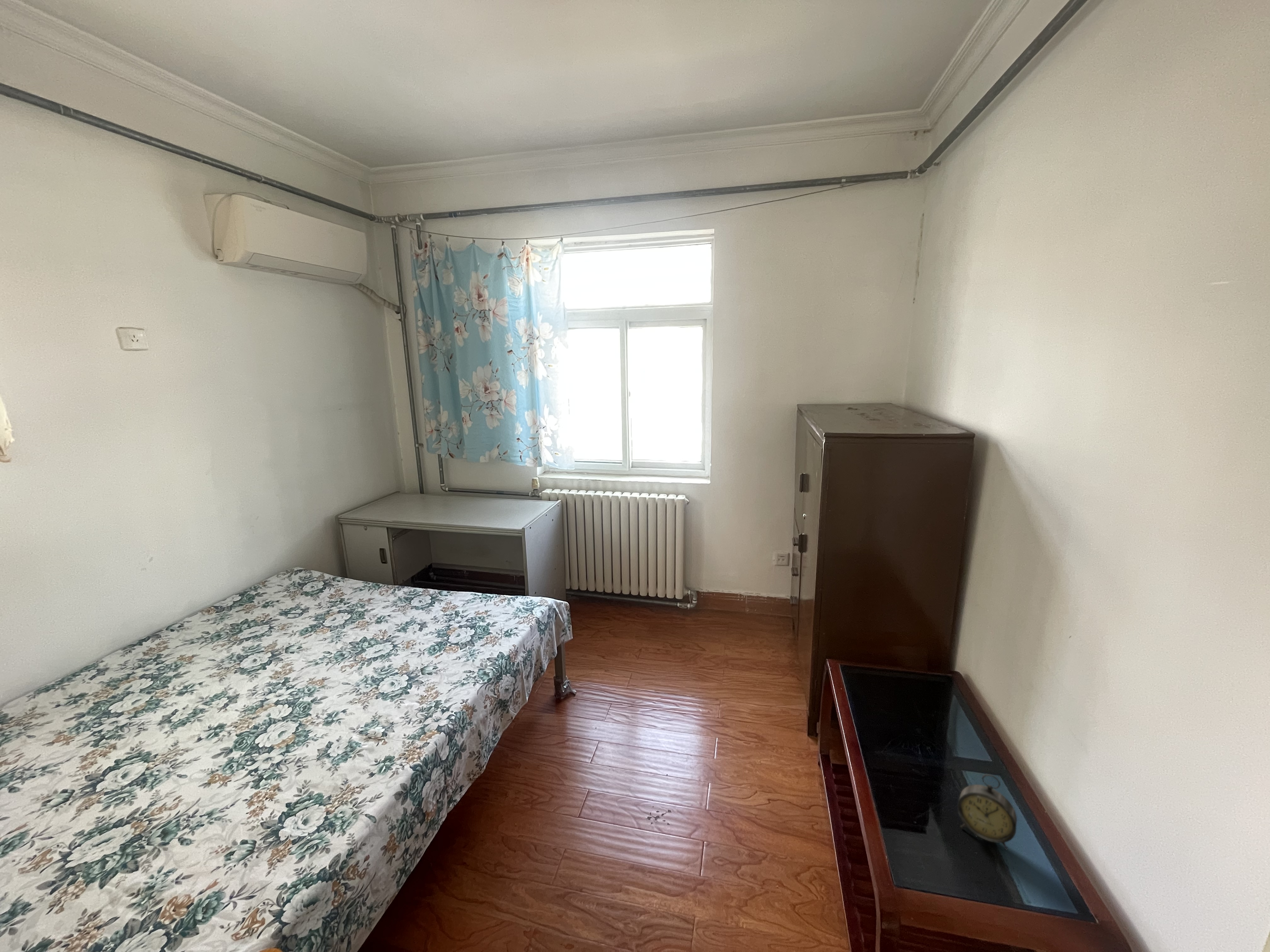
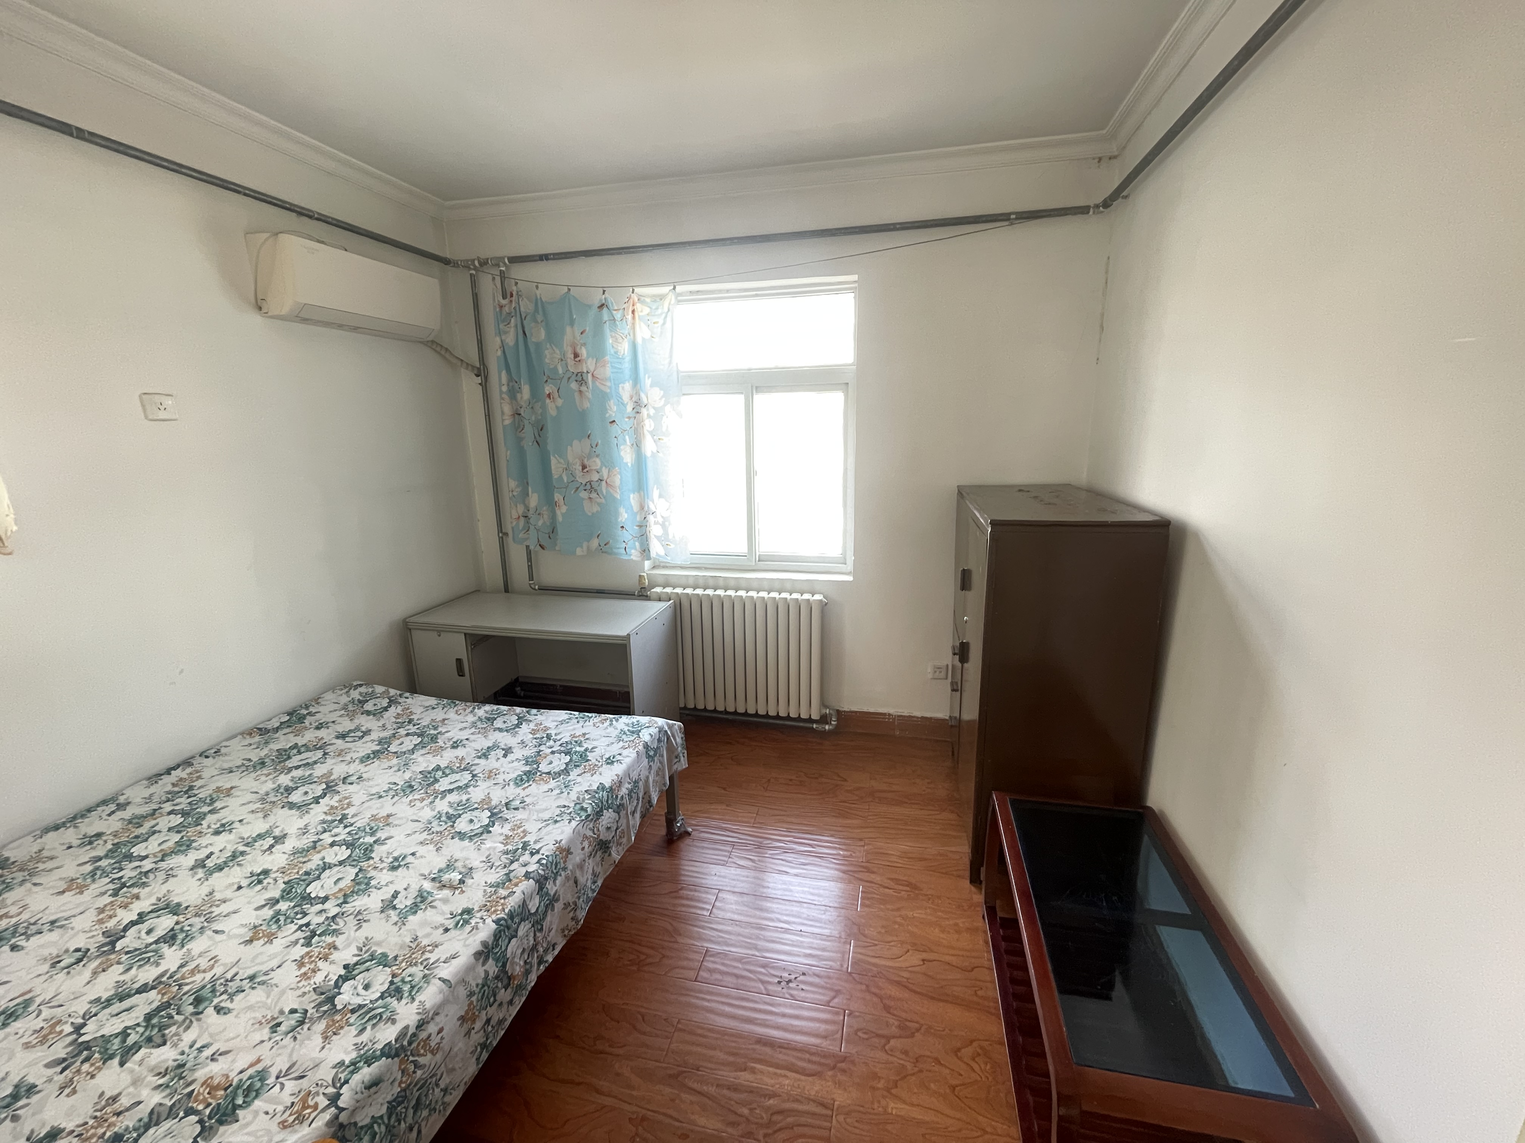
- alarm clock (988, 806)
